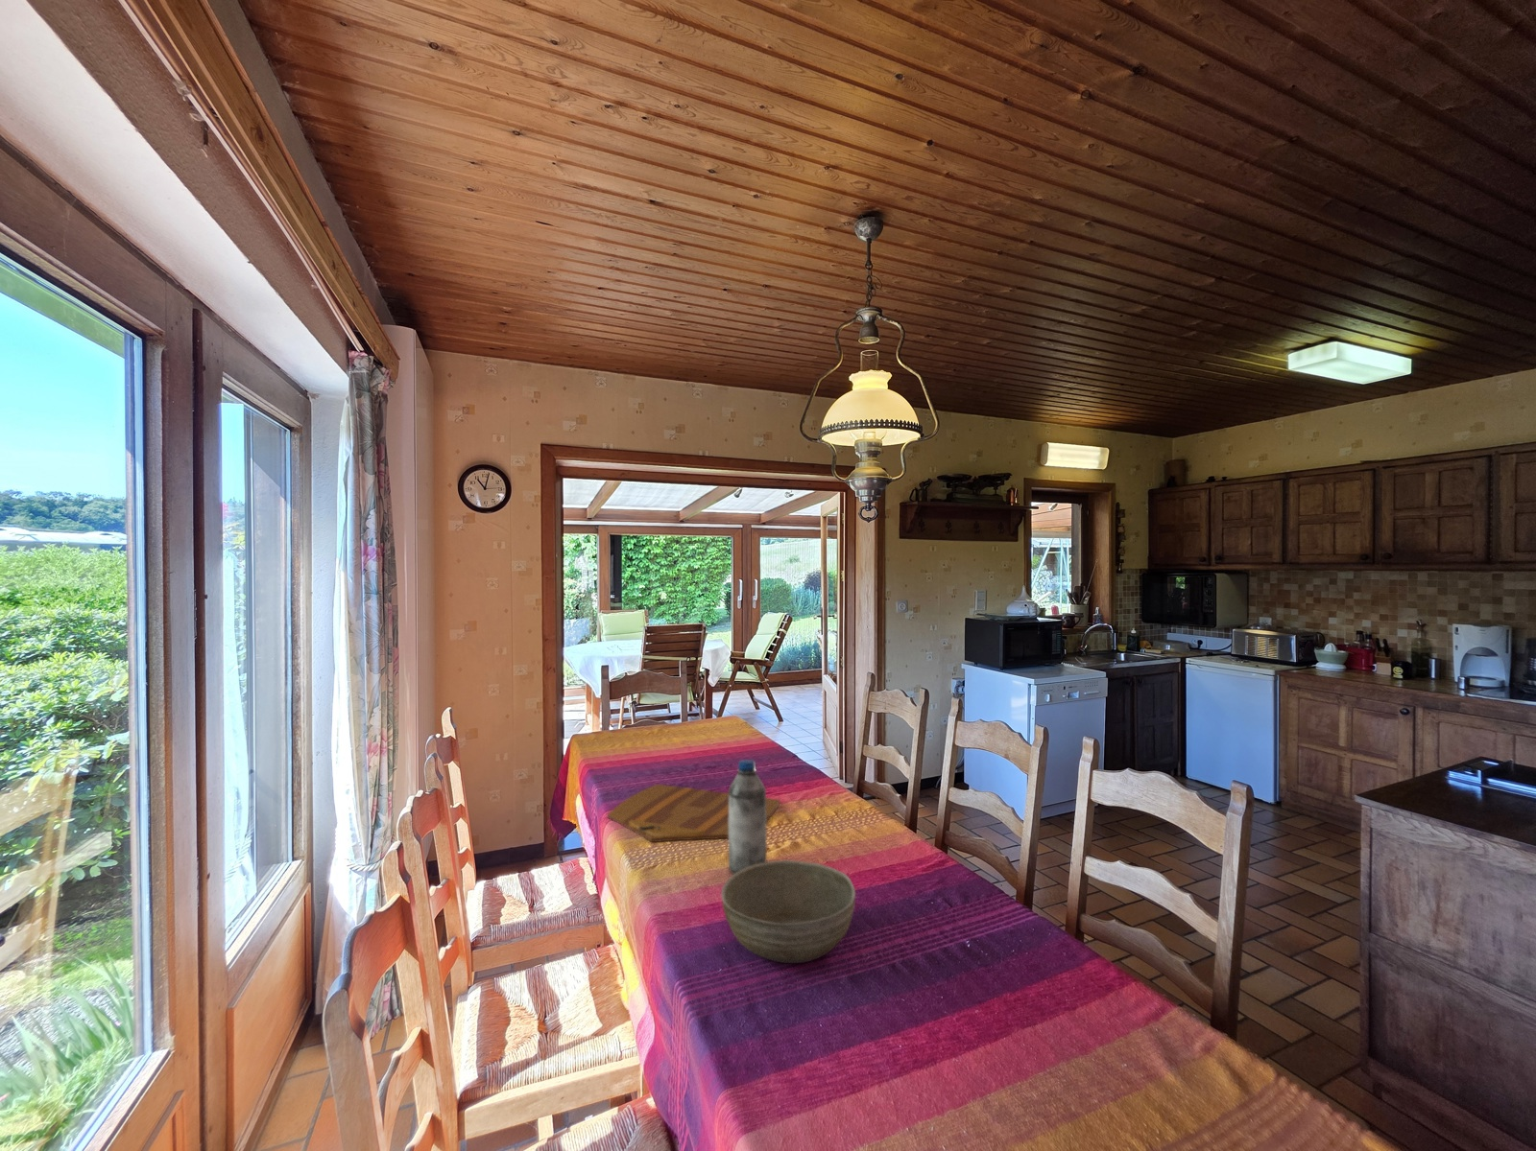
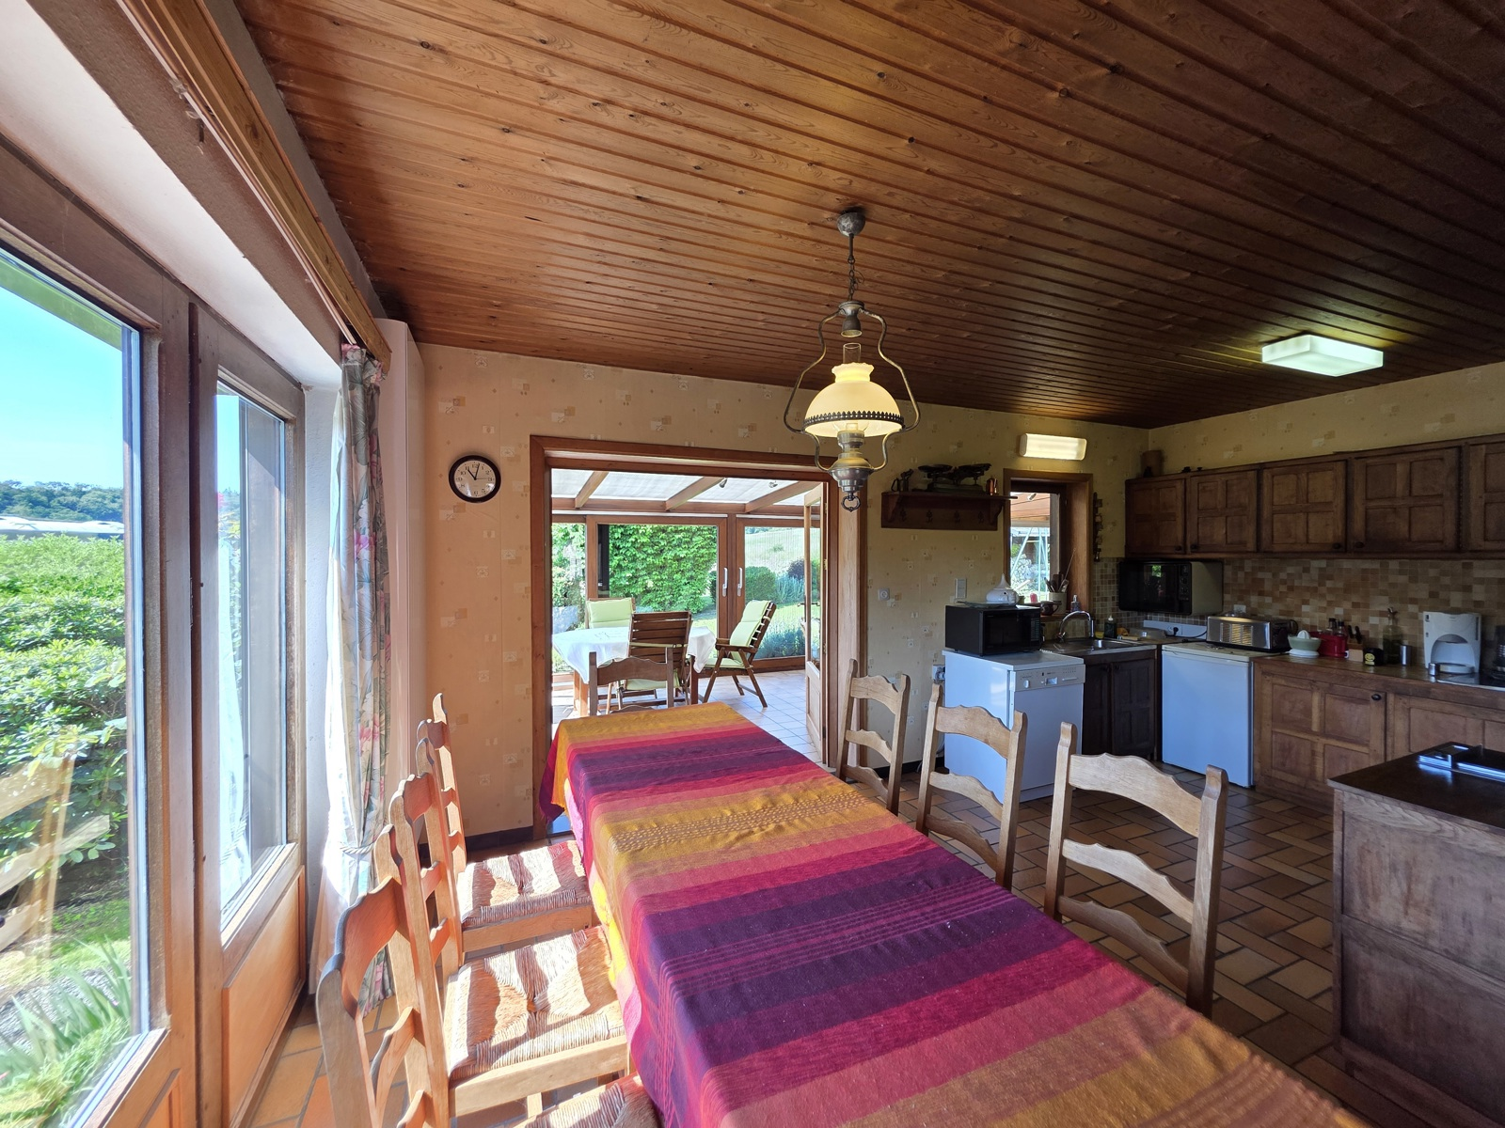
- water bottle (747, 815)
- cutting board (687, 811)
- bowl (789, 913)
